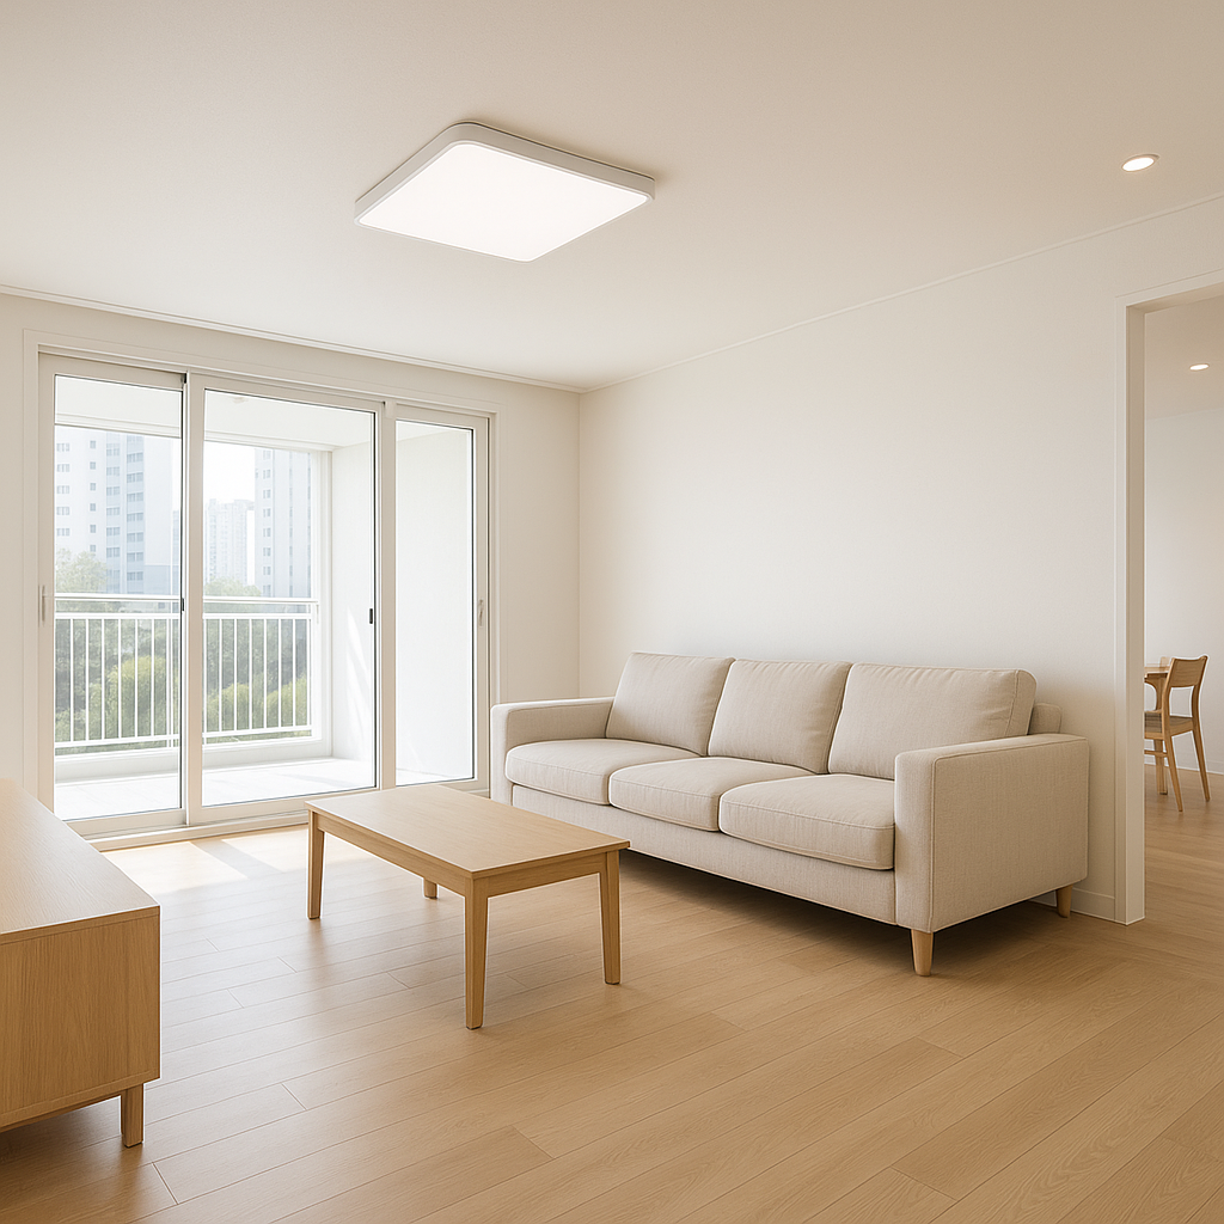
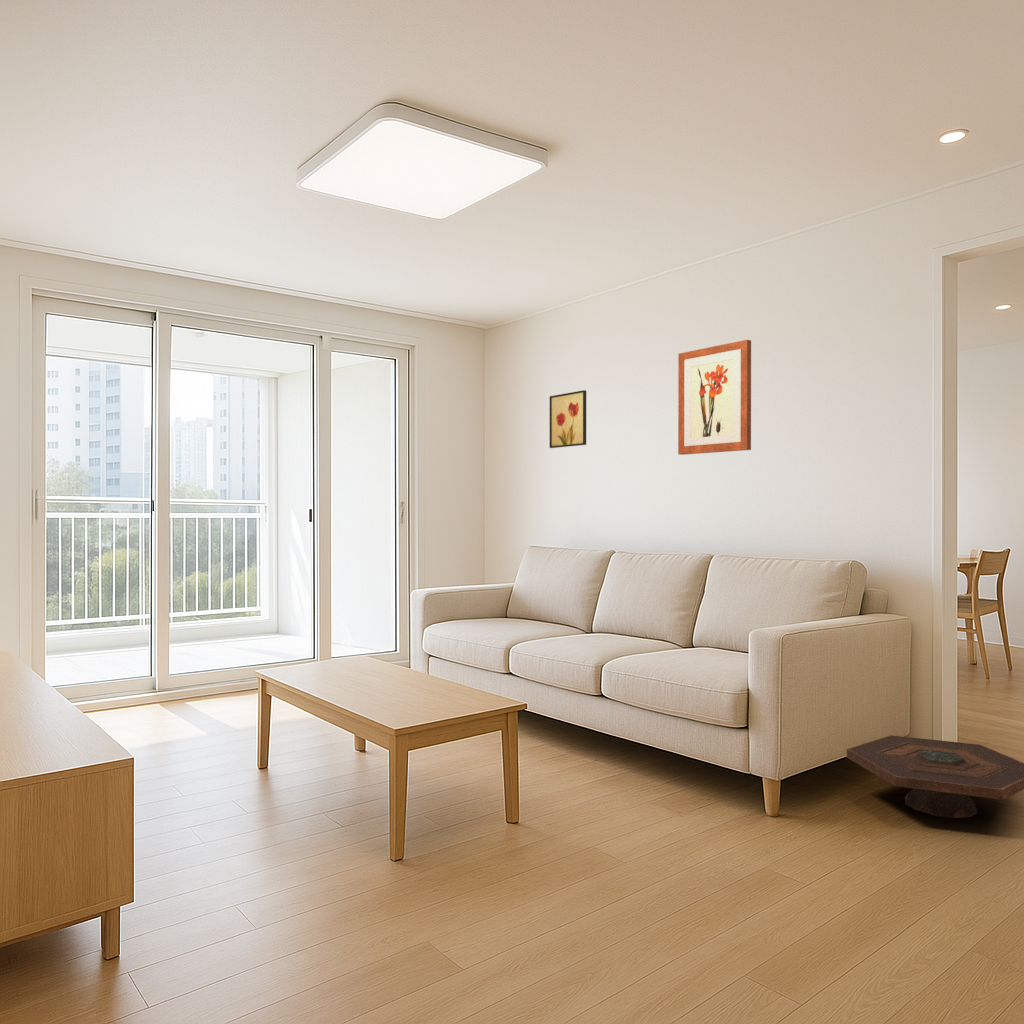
+ wall art (568, 420)
+ side table (940, 780)
+ wall art (713, 399)
